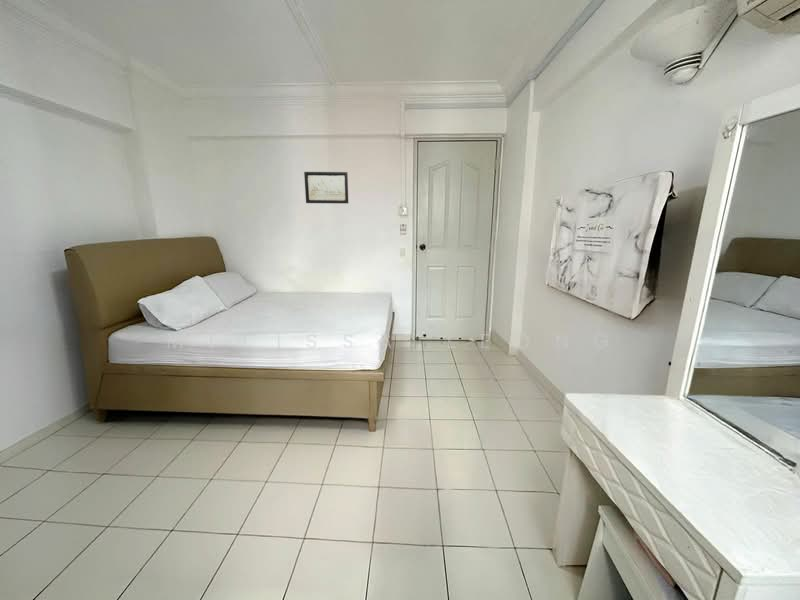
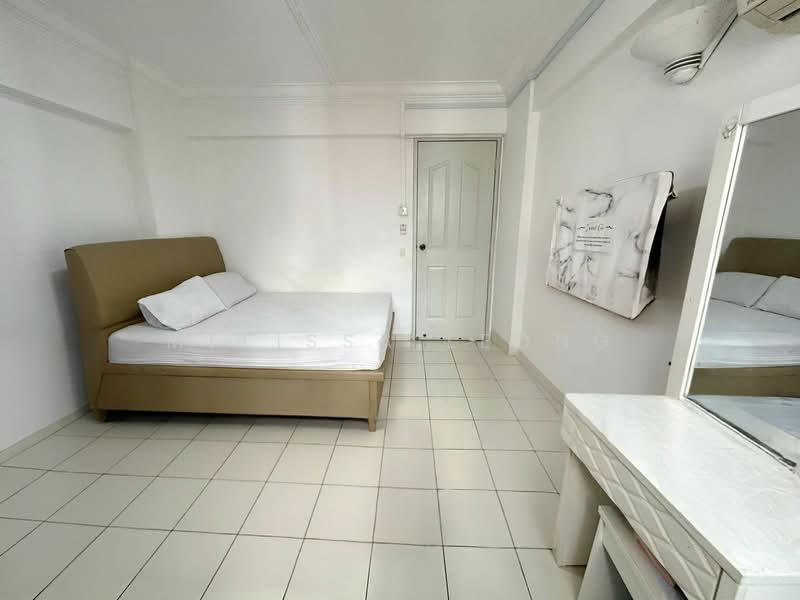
- wall art (326, 187)
